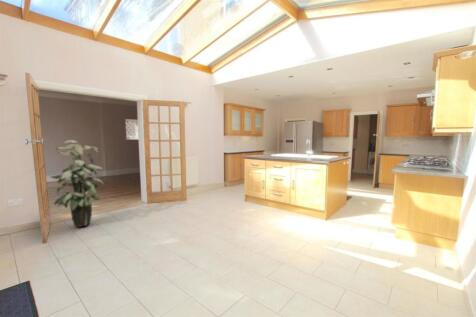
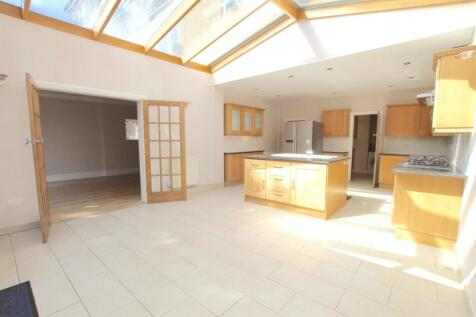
- indoor plant (77, 183)
